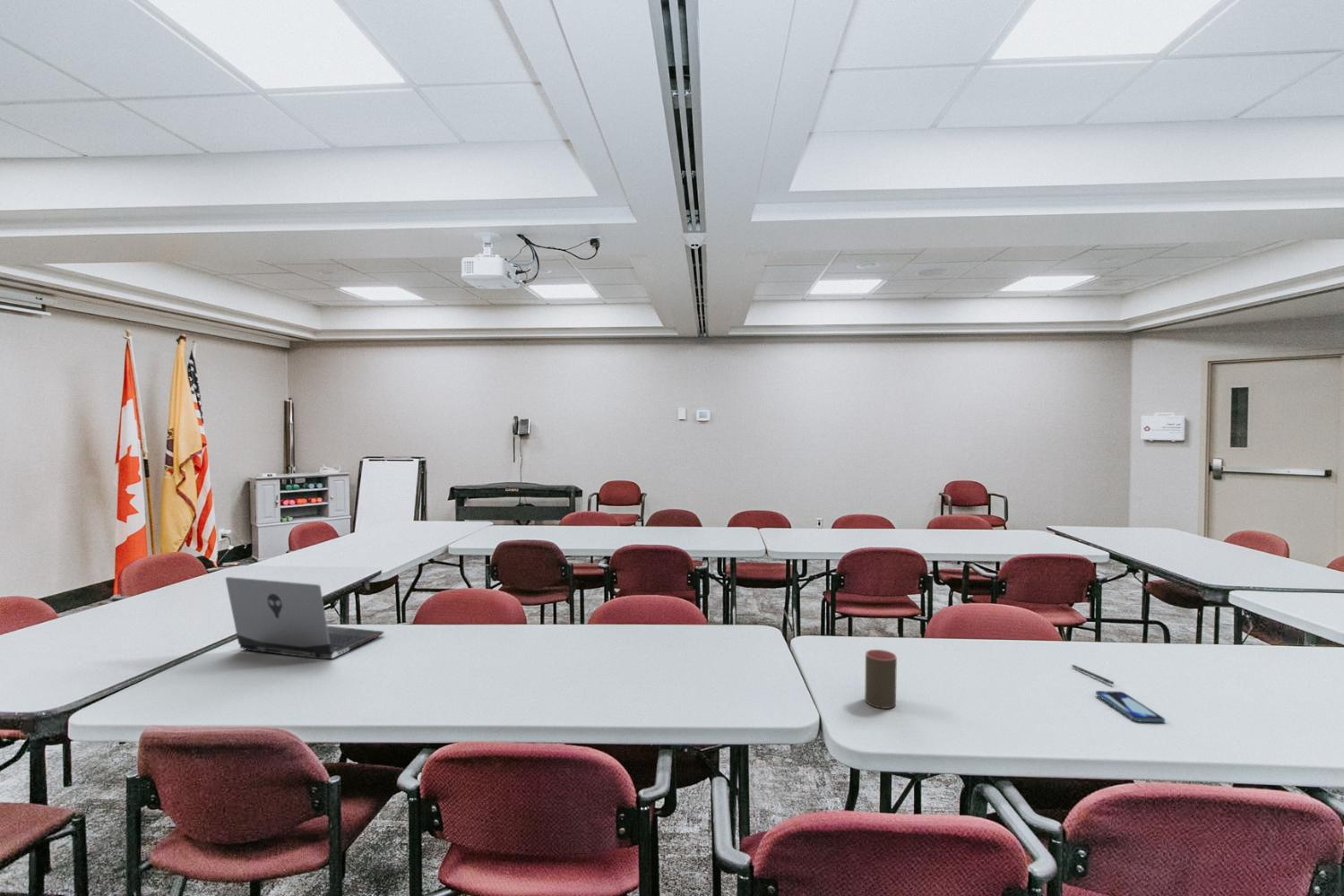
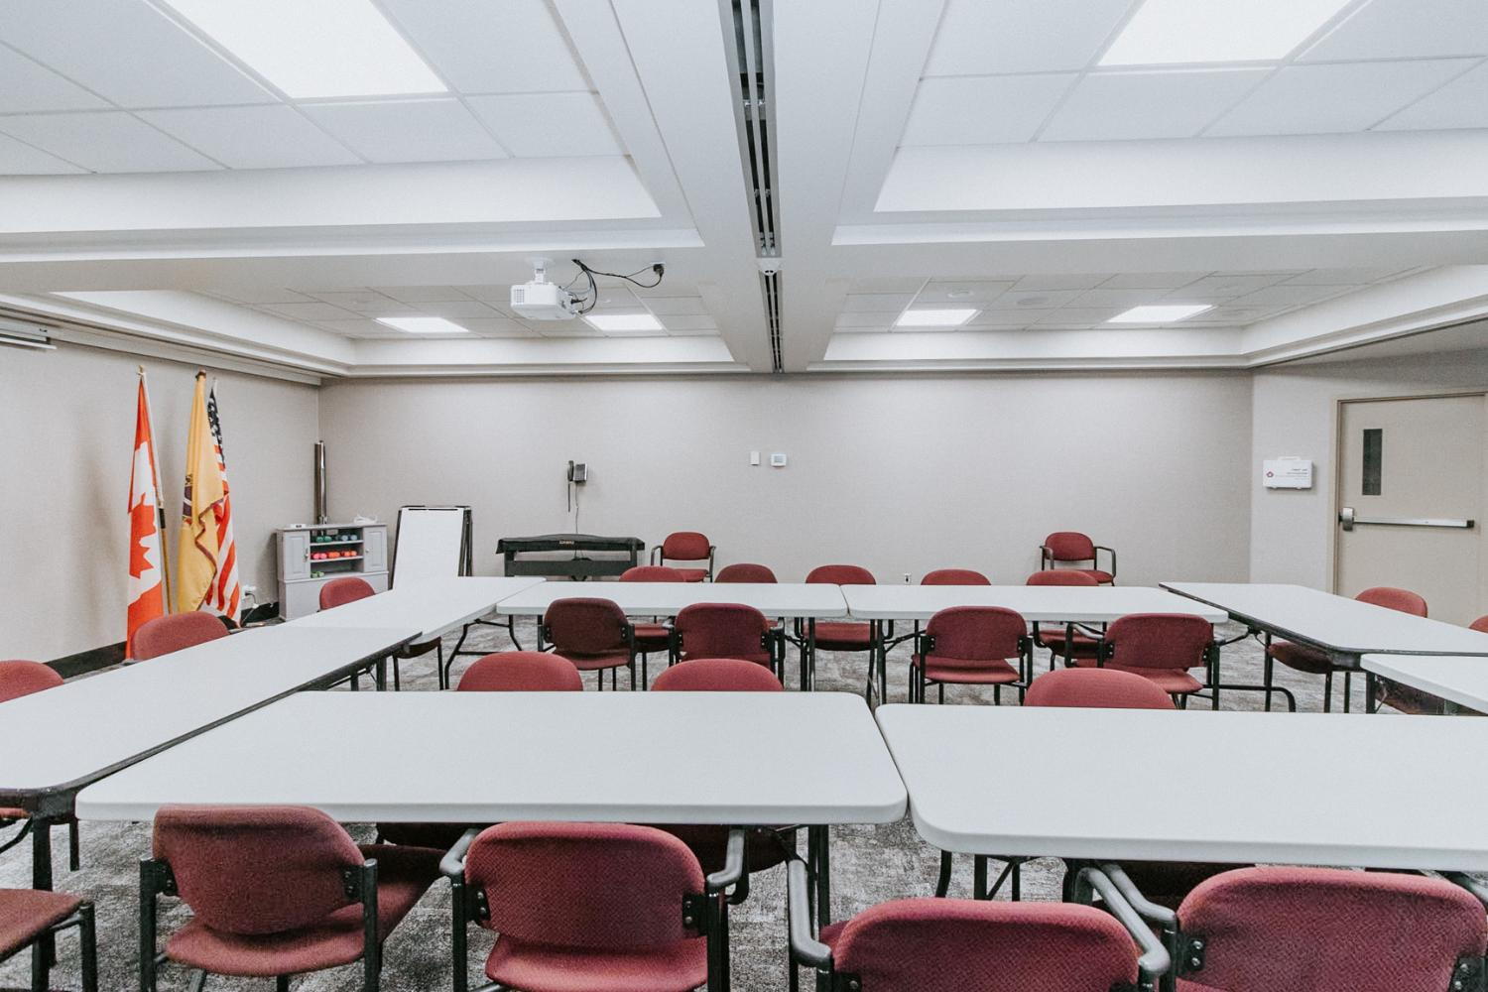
- pen (1090, 673)
- smartphone (1128, 705)
- laptop computer (308, 608)
- cup (880, 678)
